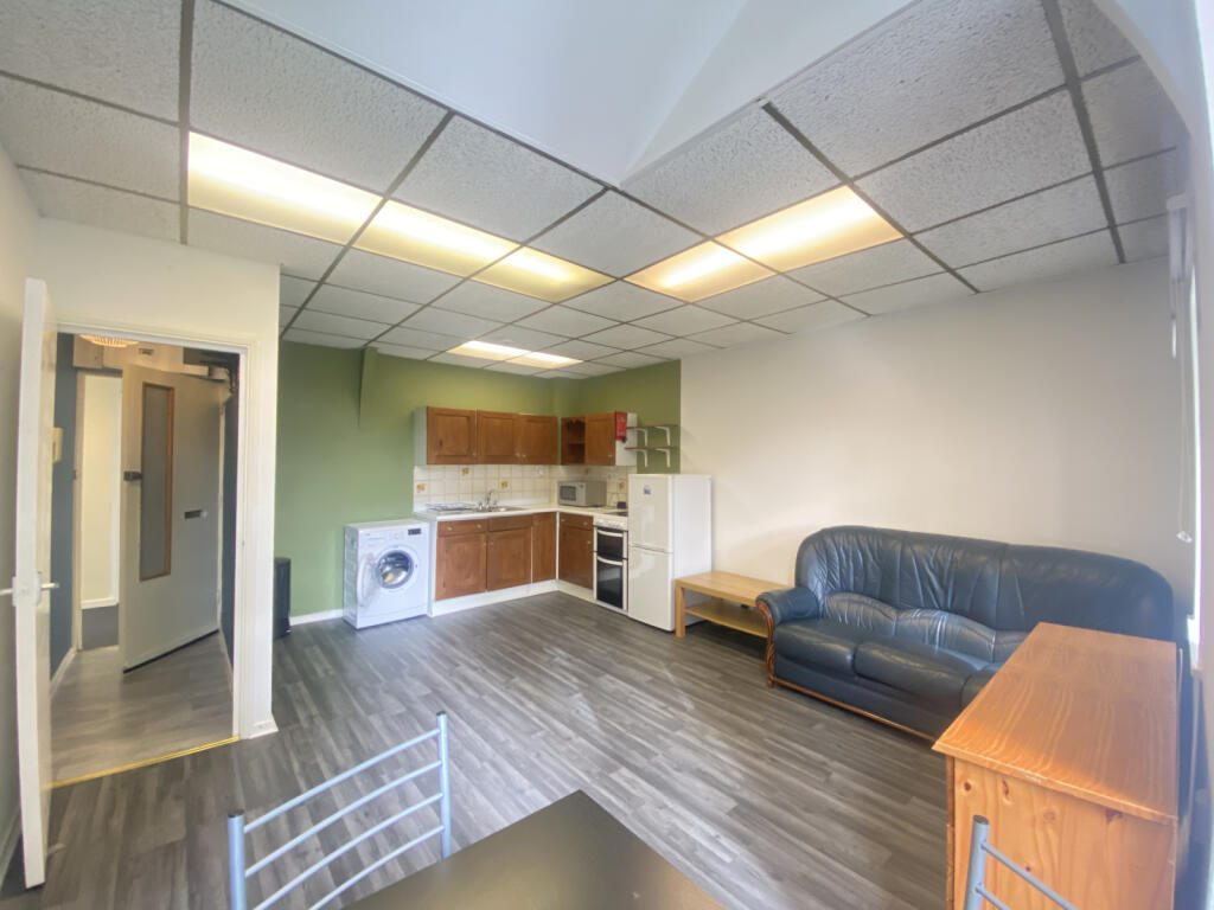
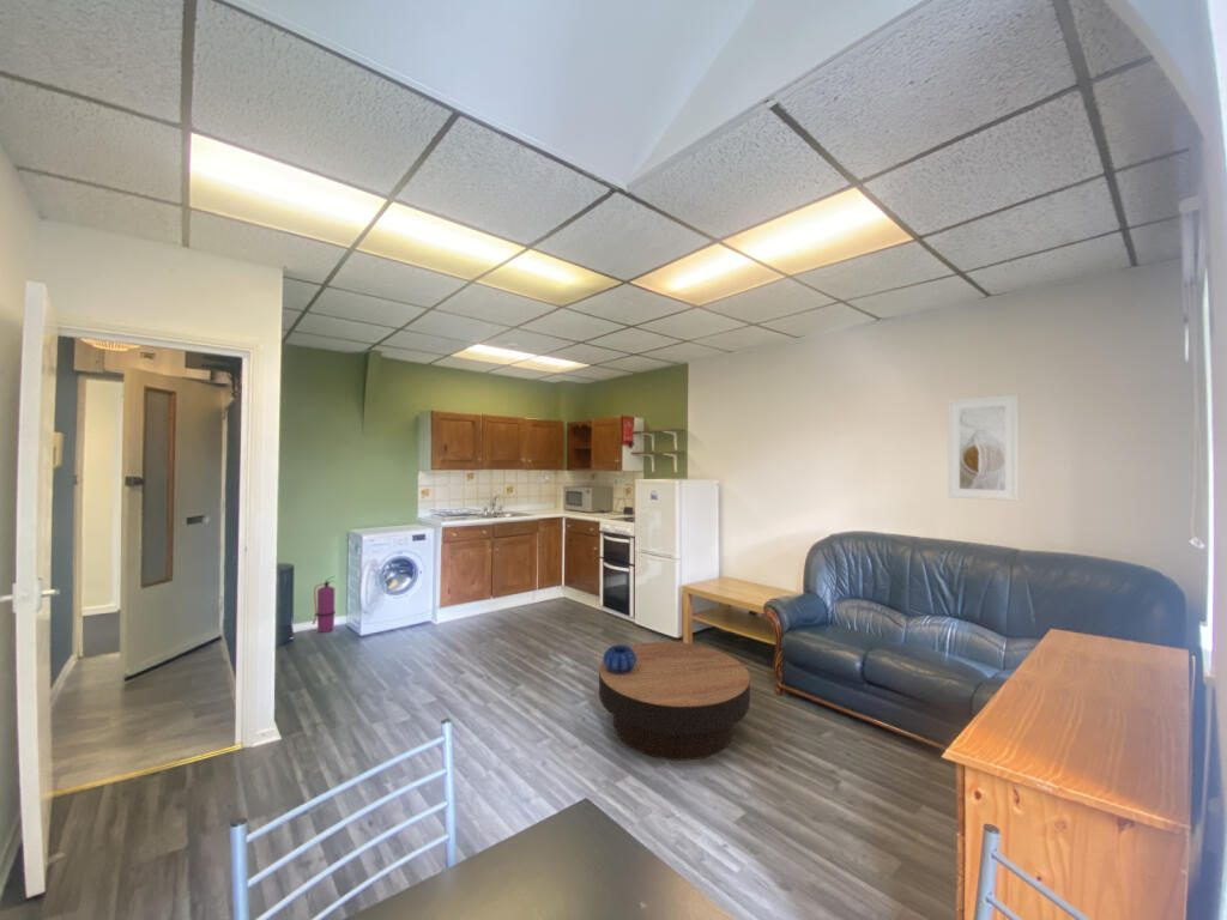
+ fire extinguisher (324, 604)
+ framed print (981, 448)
+ decorative bowl (619, 658)
+ coffee table (672, 696)
